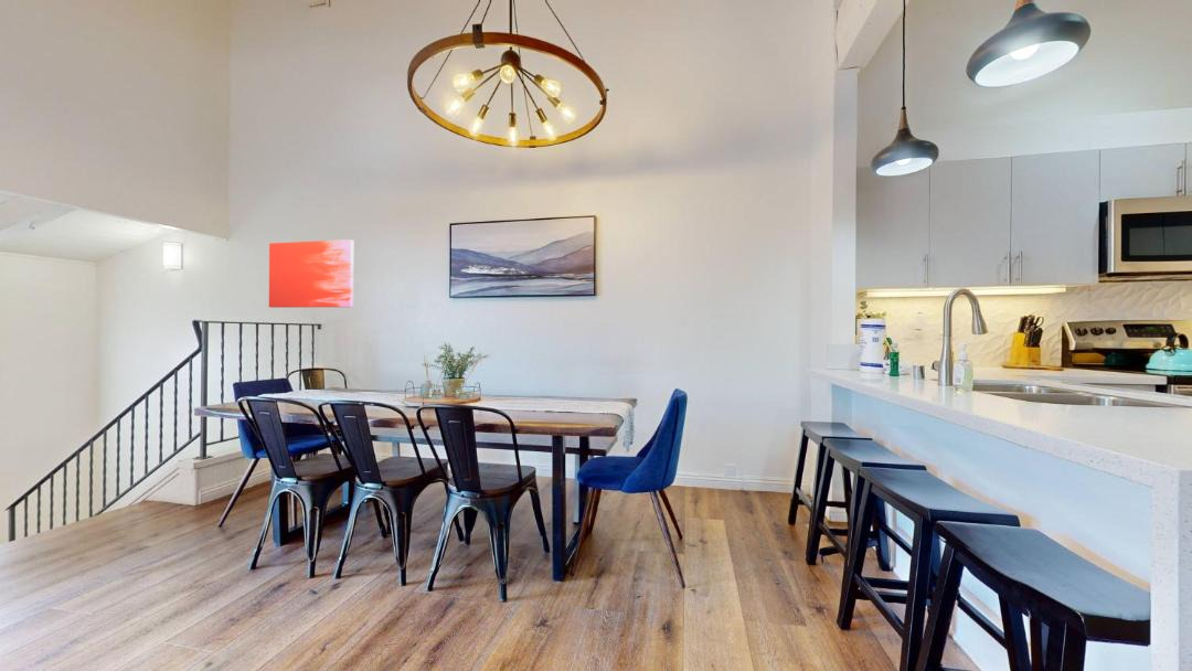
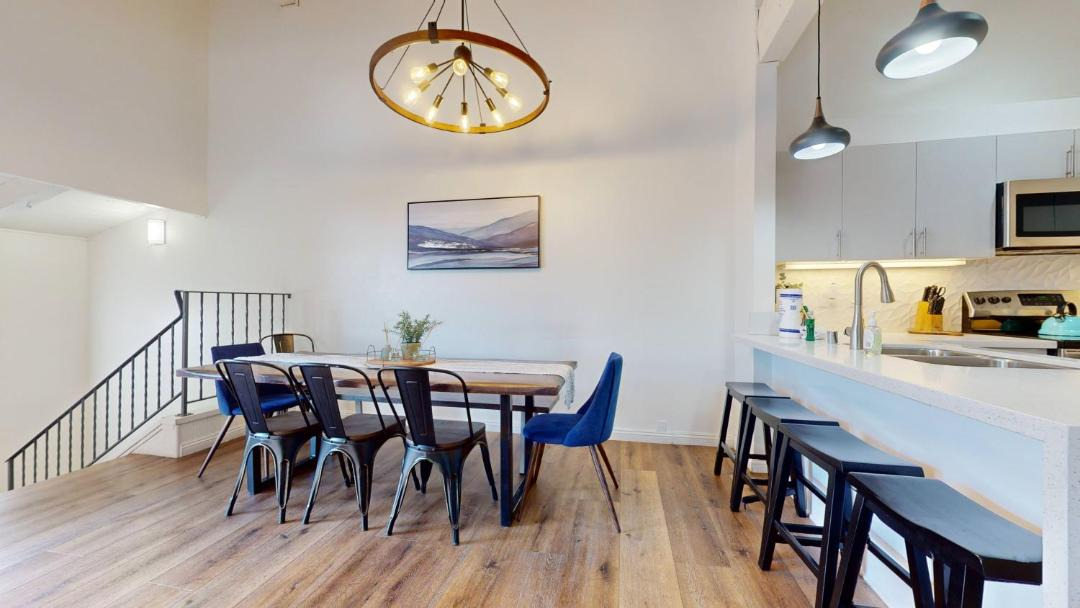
- wall art (310, 274)
